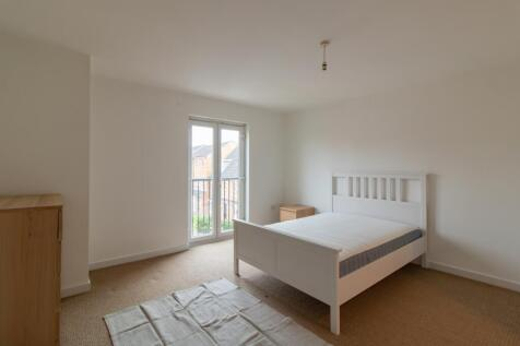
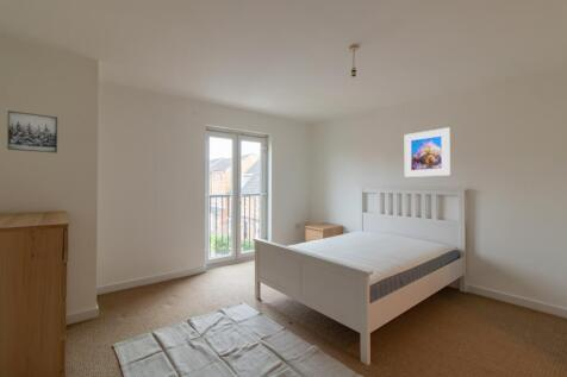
+ wall art (33, 132)
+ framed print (425, 153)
